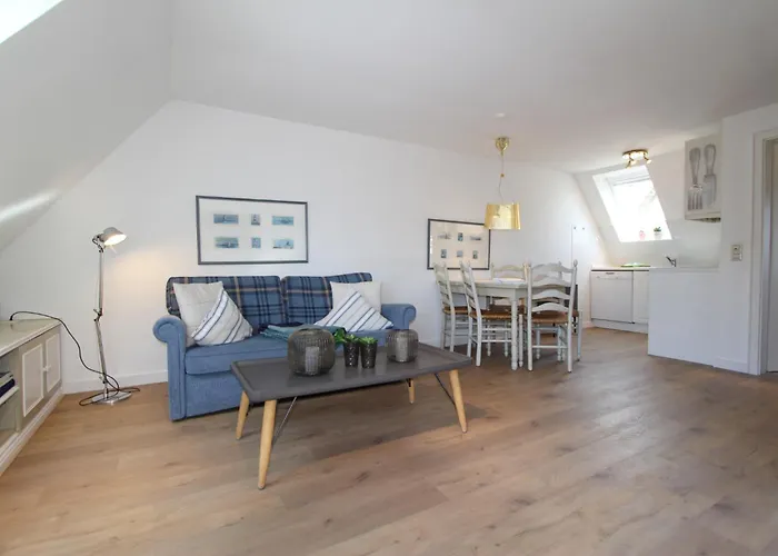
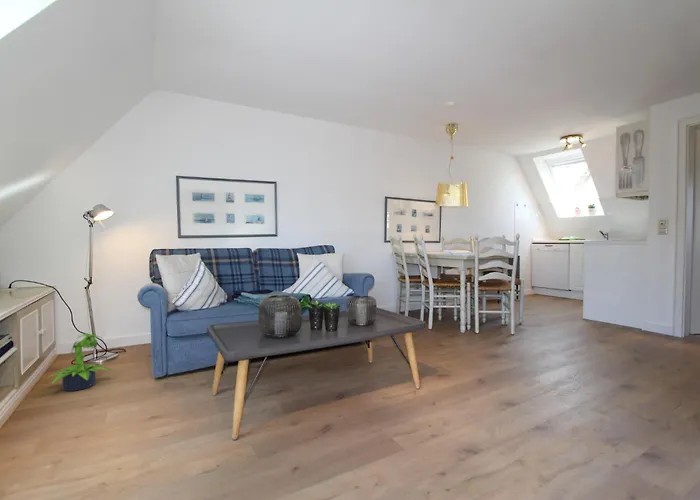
+ potted plant (78, 360)
